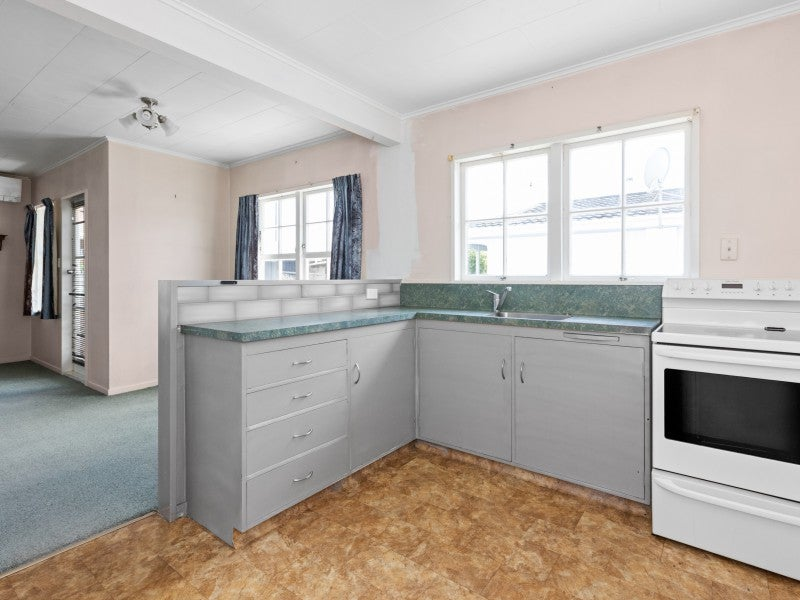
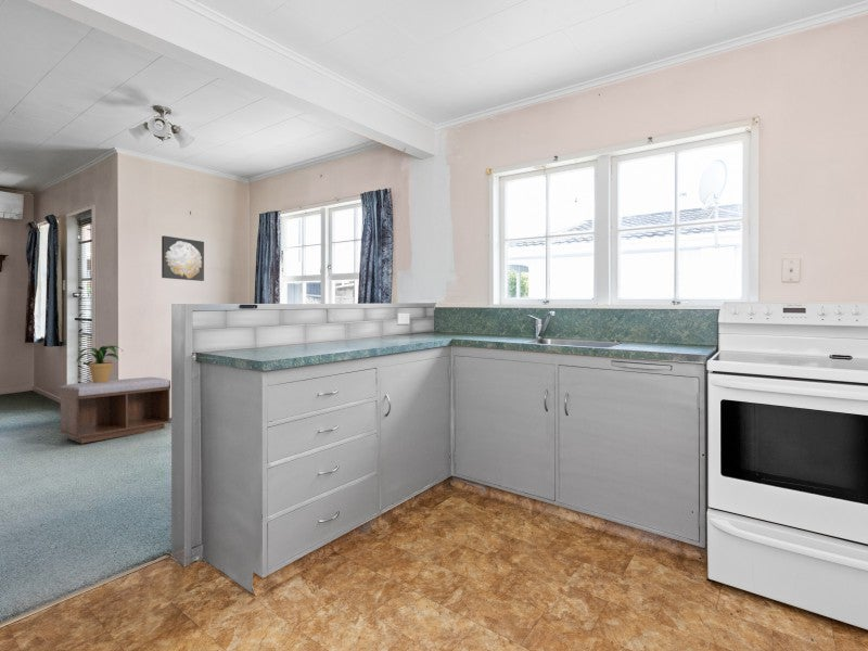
+ wall art (183, 258)
+ bench (117, 407)
+ potted plant (101, 363)
